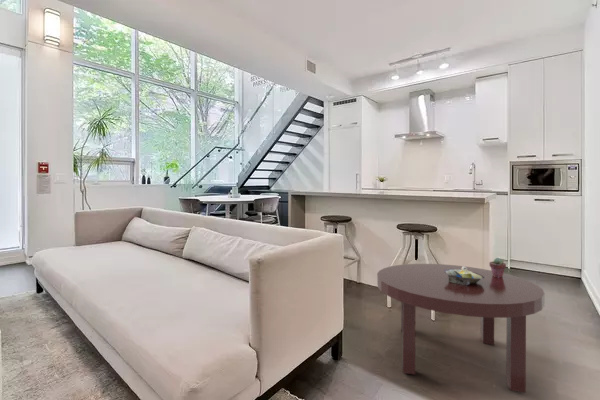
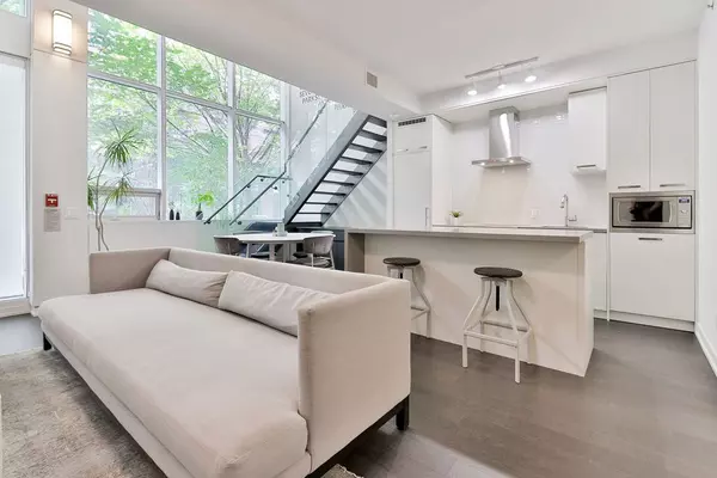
- potted succulent (497, 266)
- coffee table (451, 313)
- decorative bowl (465, 274)
